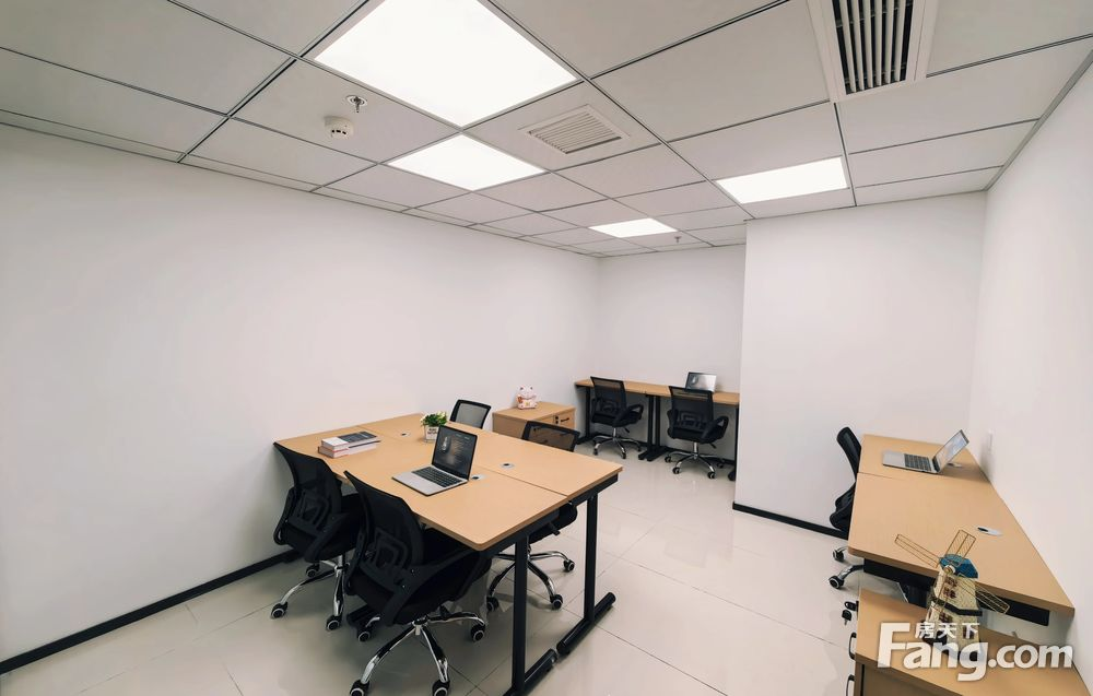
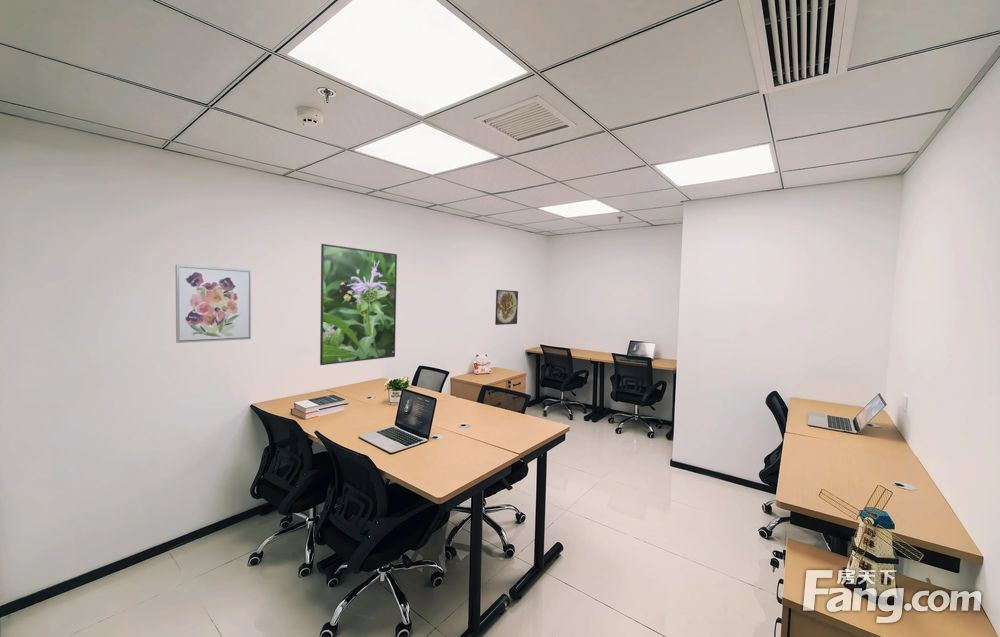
+ wall art (215, 304)
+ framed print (361, 305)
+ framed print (507, 307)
